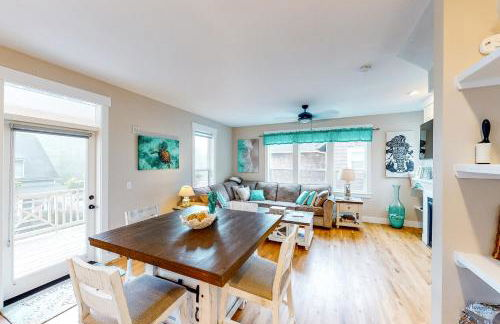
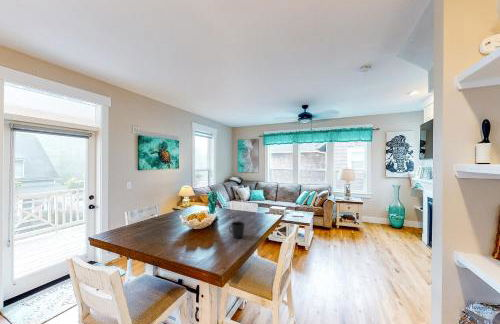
+ cup (236, 229)
